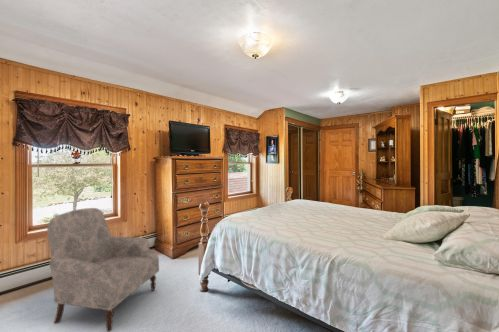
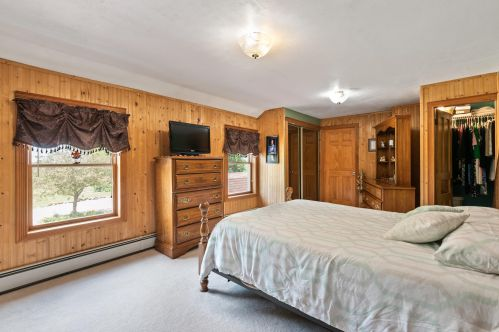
- armchair (104, 257)
